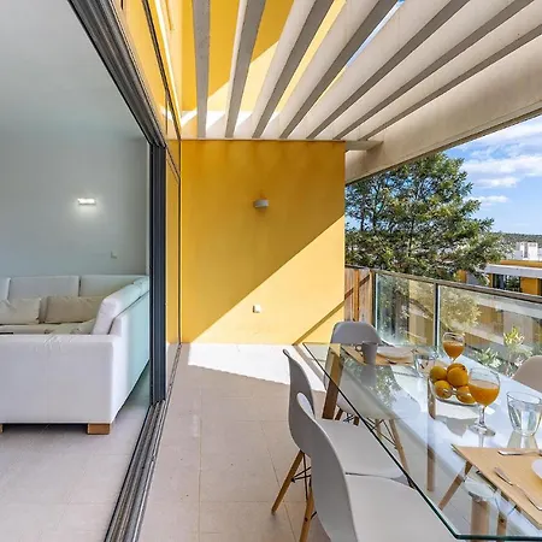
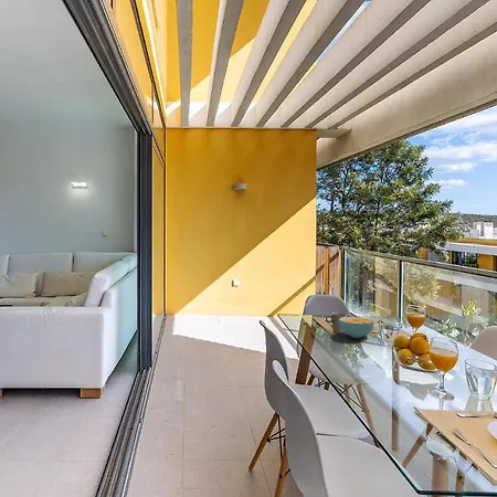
+ cereal bowl (356, 328)
